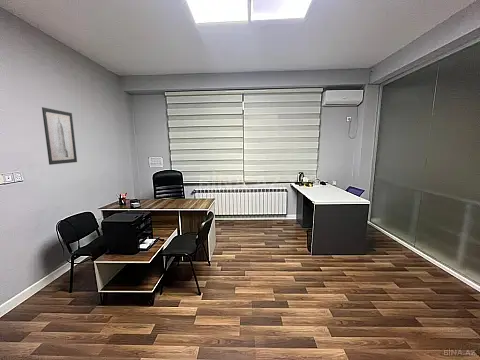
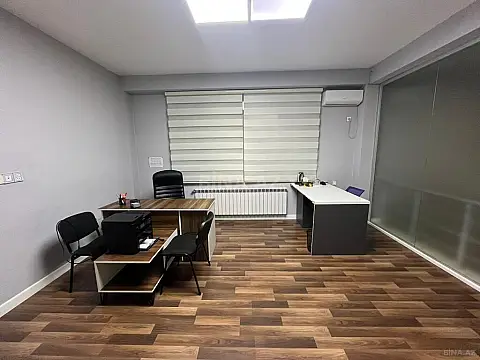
- wall art (61, 137)
